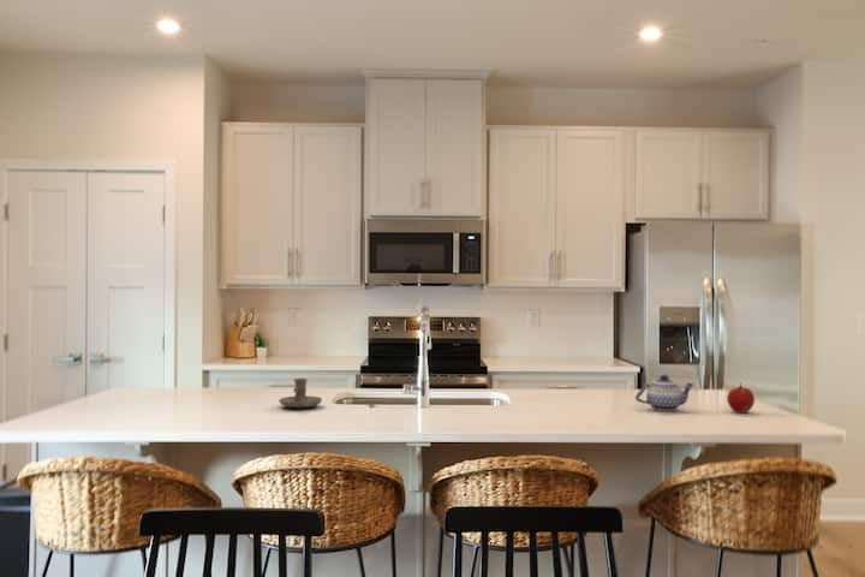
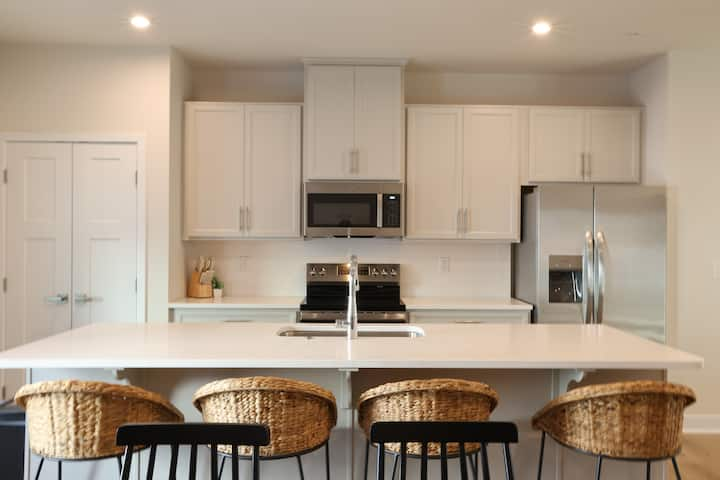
- candle holder (299, 393)
- apple (740, 397)
- teapot (664, 392)
